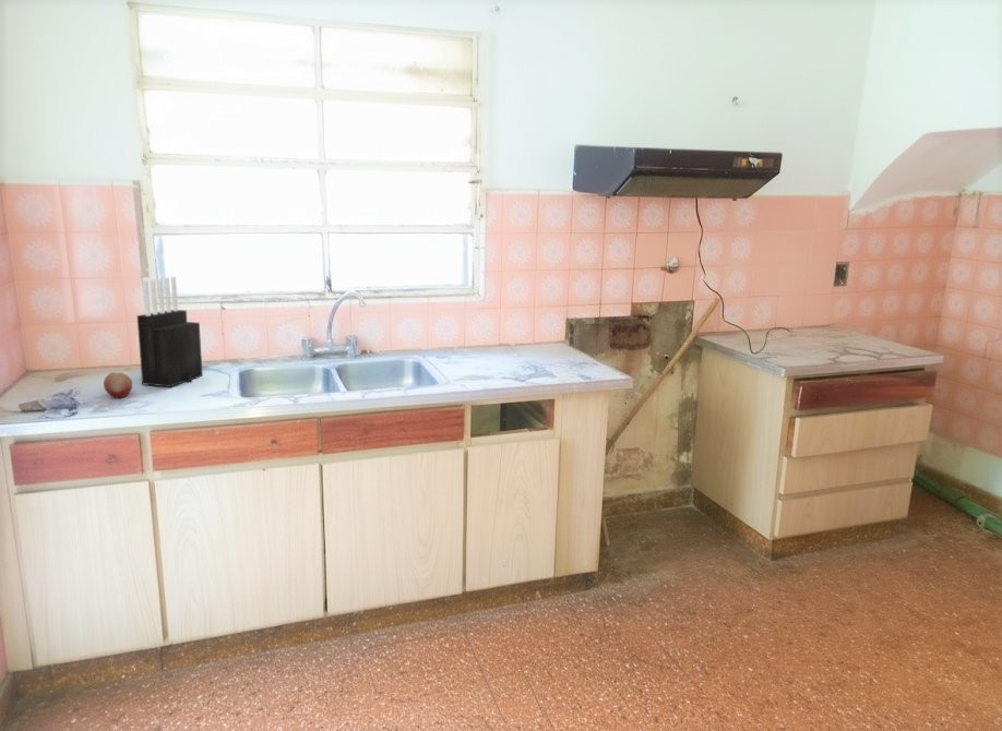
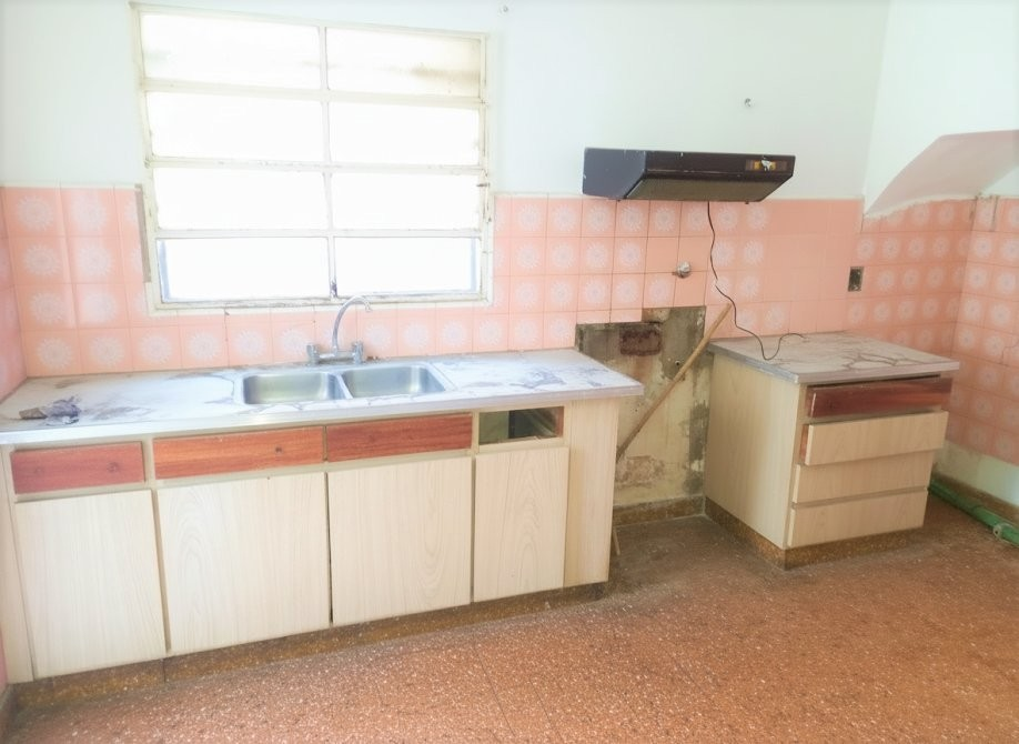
- knife block (172, 329)
- fruit (118, 384)
